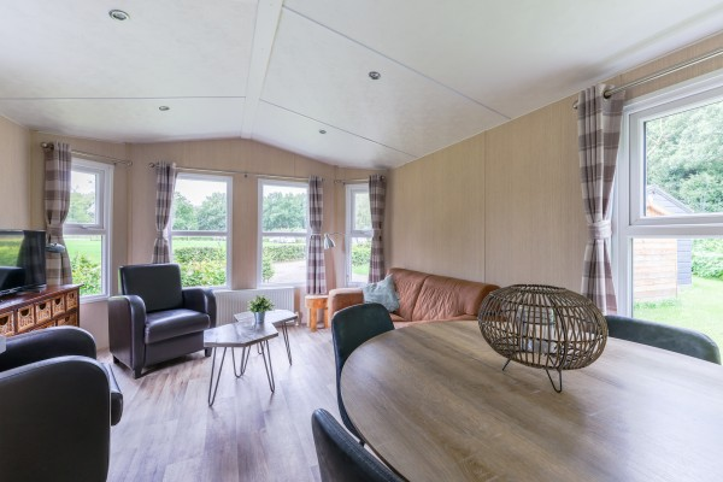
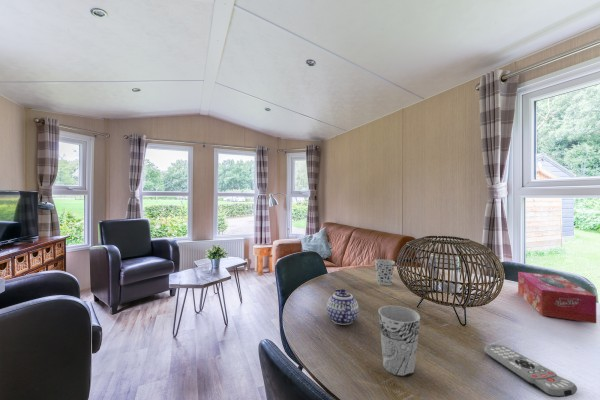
+ cup (398, 340)
+ tissue box (551, 293)
+ cup (384, 272)
+ remote control (523, 367)
+ teapot (342, 304)
